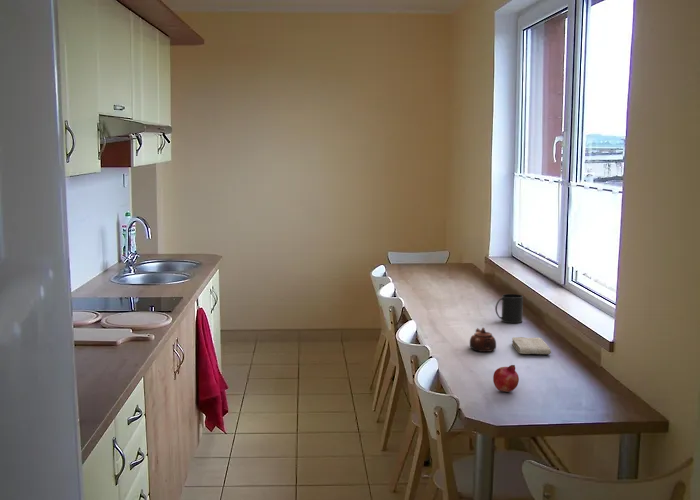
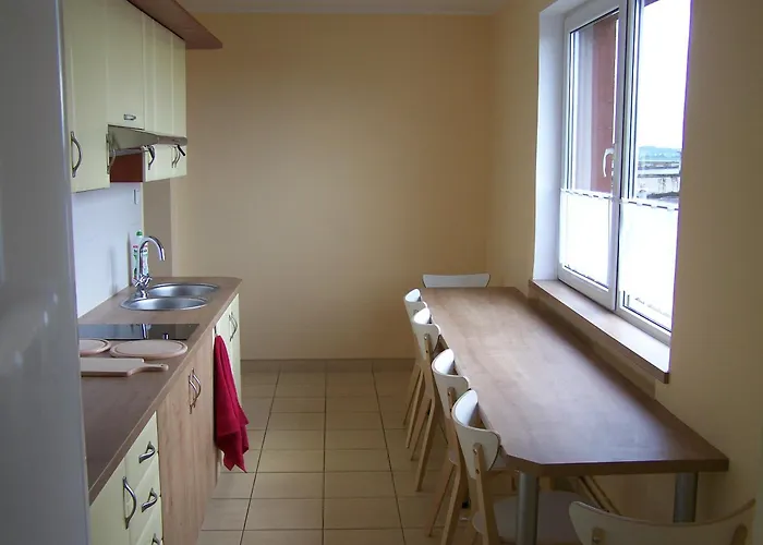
- fruit (505, 377)
- teapot (482, 338)
- mug (508, 308)
- washcloth (530, 345)
